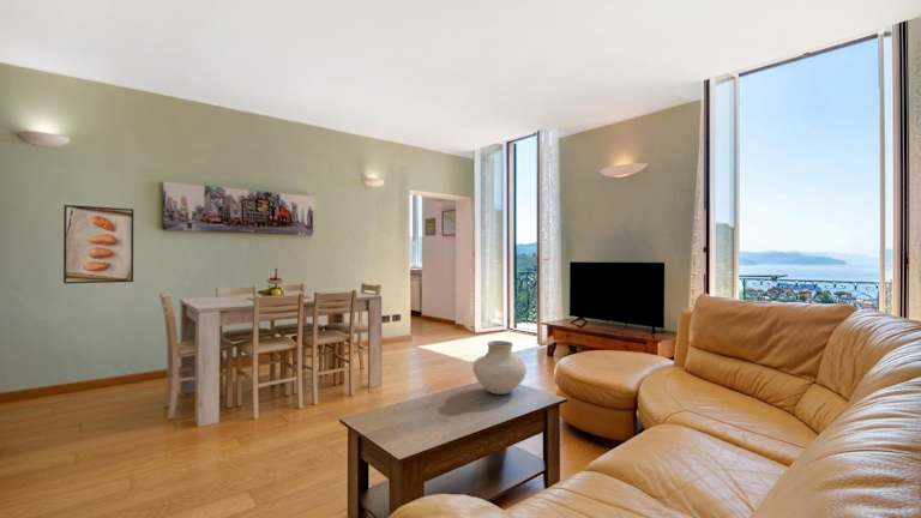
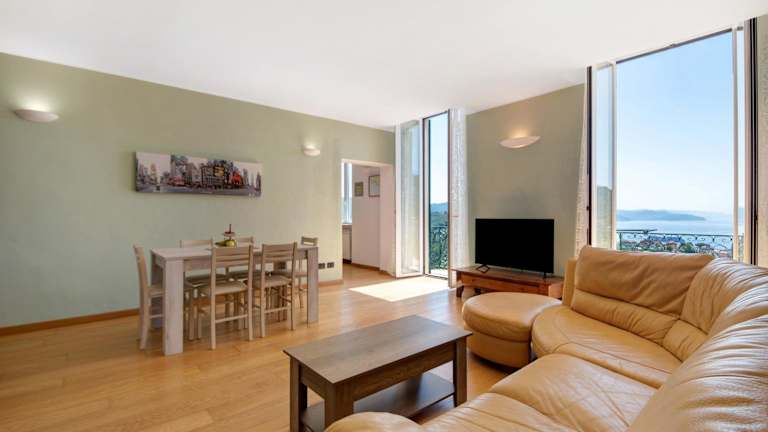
- vase (499, 367)
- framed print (100, 245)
